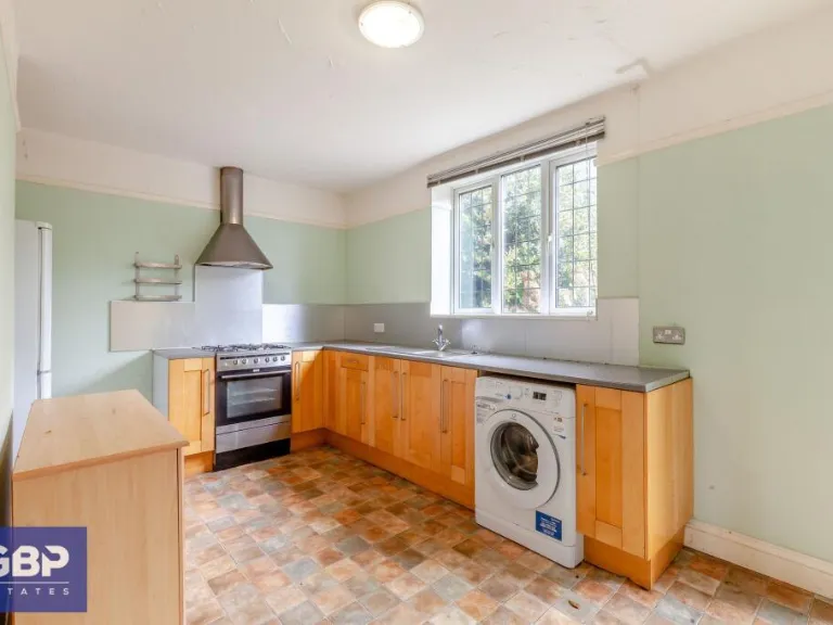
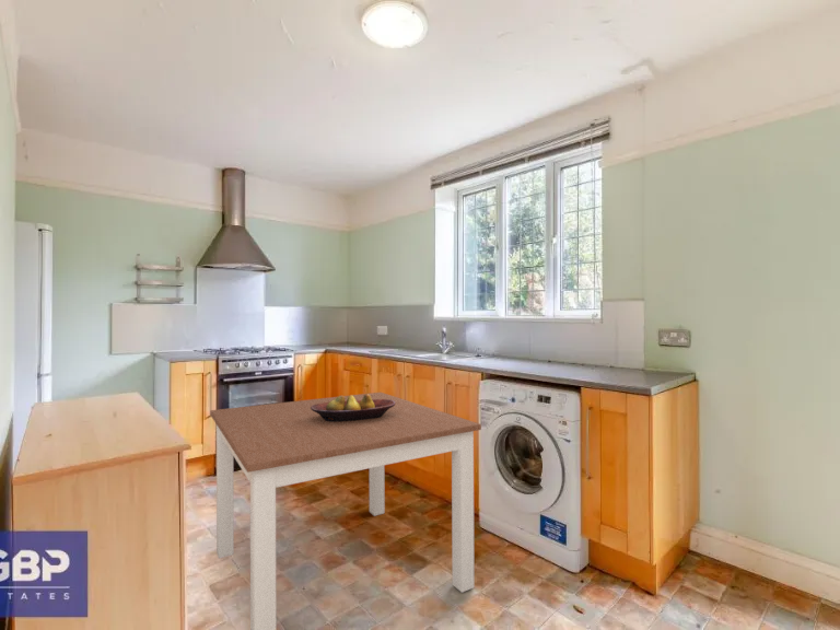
+ dining table (335, 475)
+ fruit bowl (353, 405)
